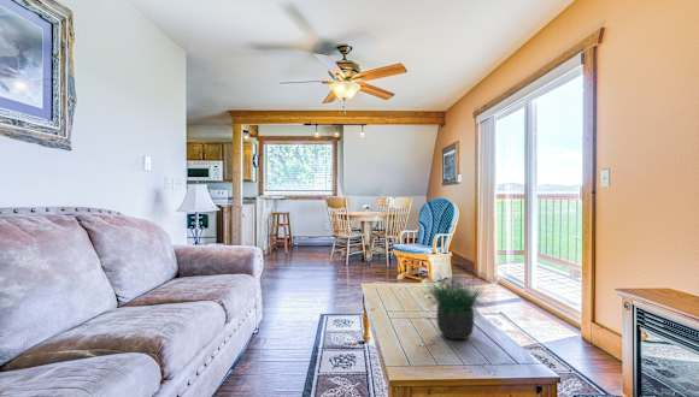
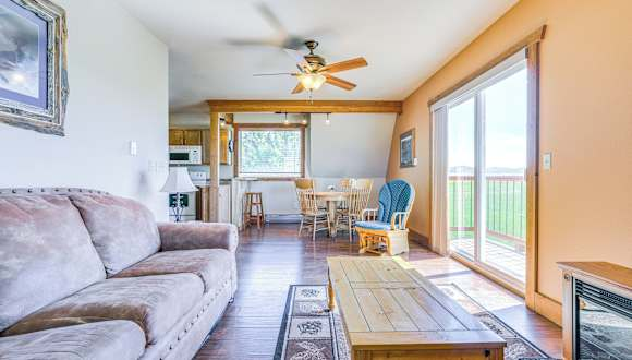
- potted plant (454, 295)
